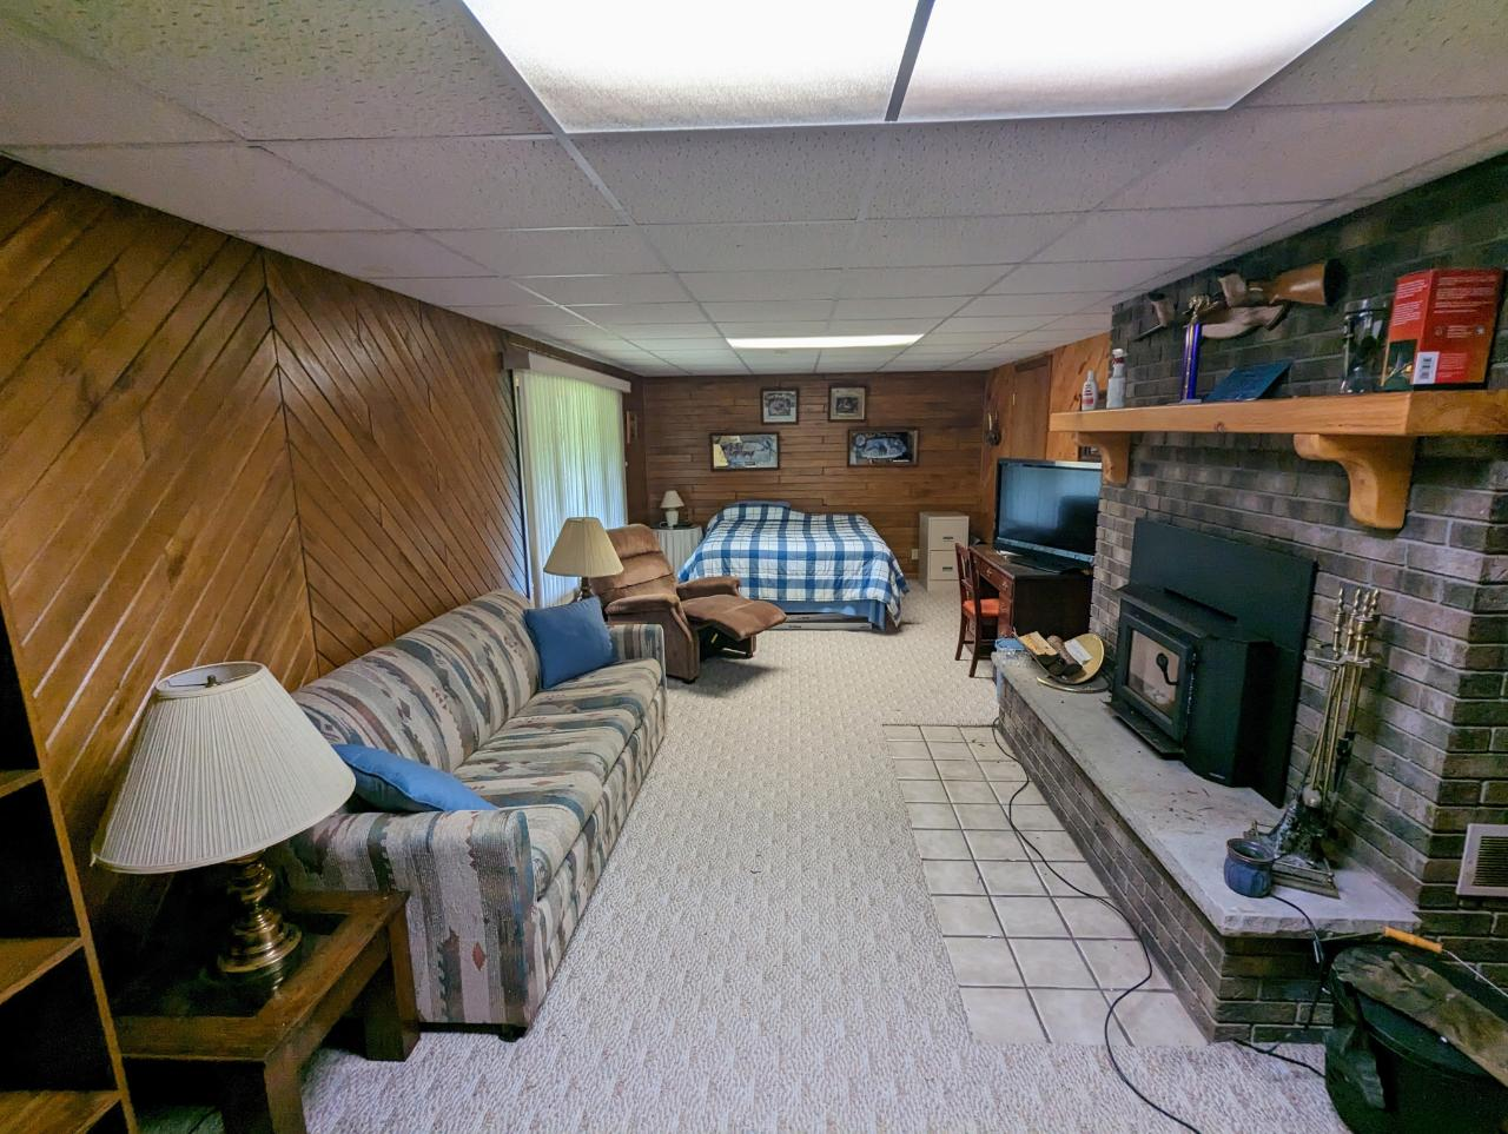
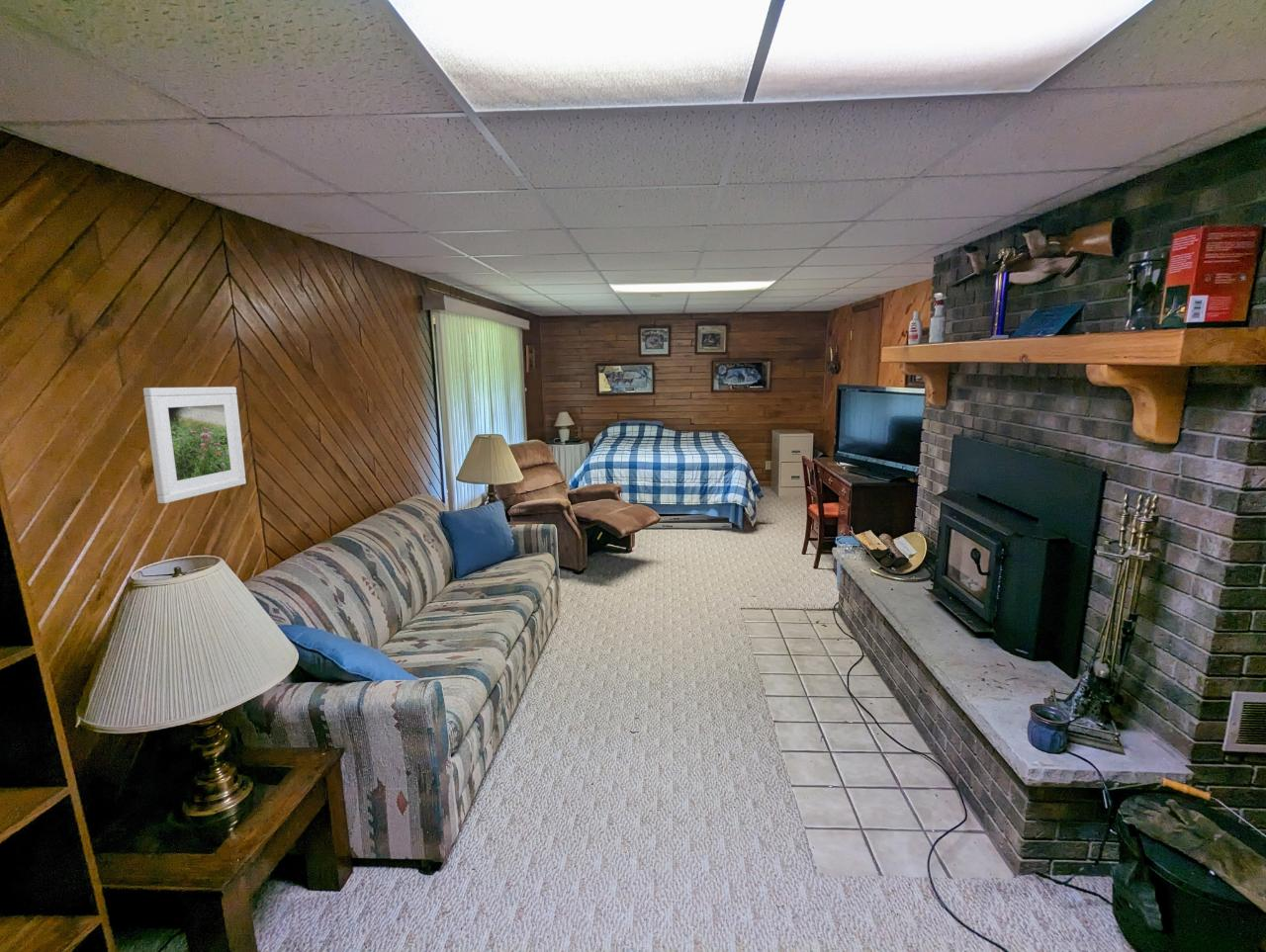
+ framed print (200, 440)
